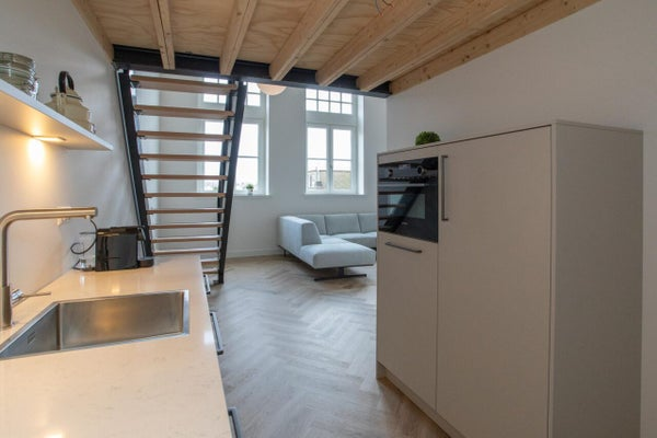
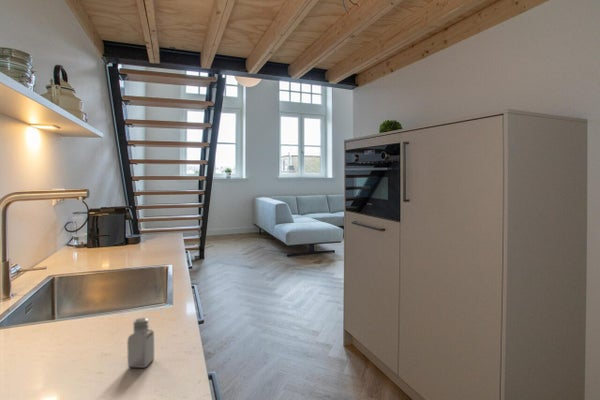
+ saltshaker (141, 341)
